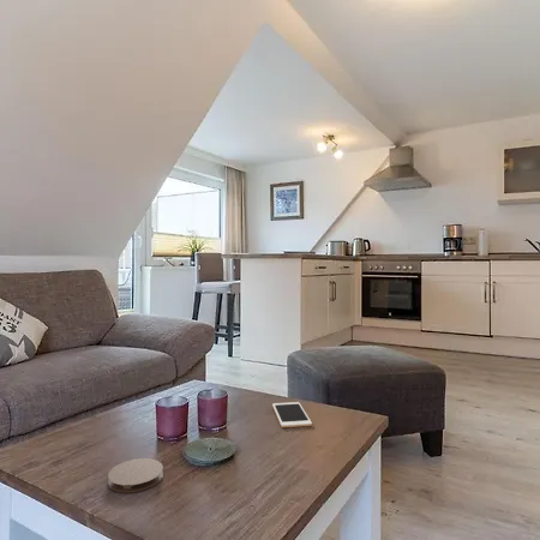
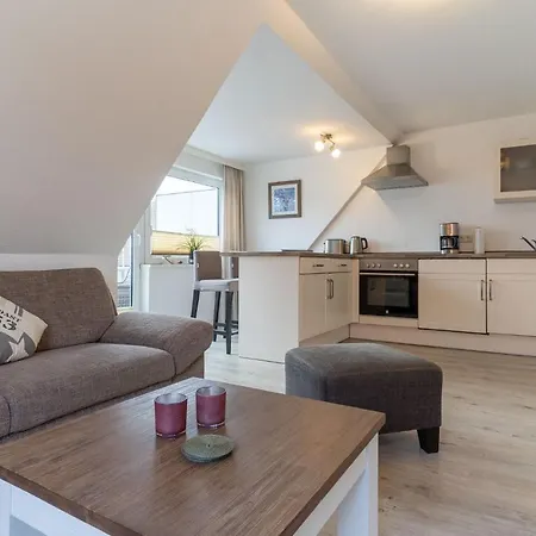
- coaster (136, 474)
- cell phone (290, 413)
